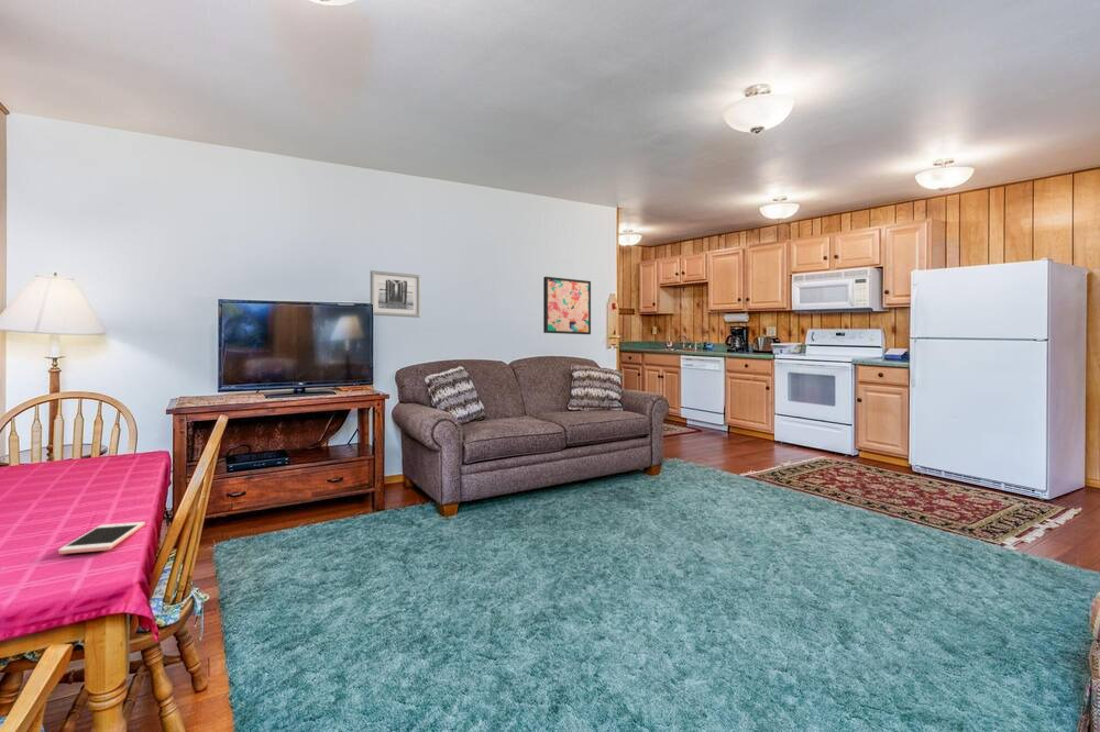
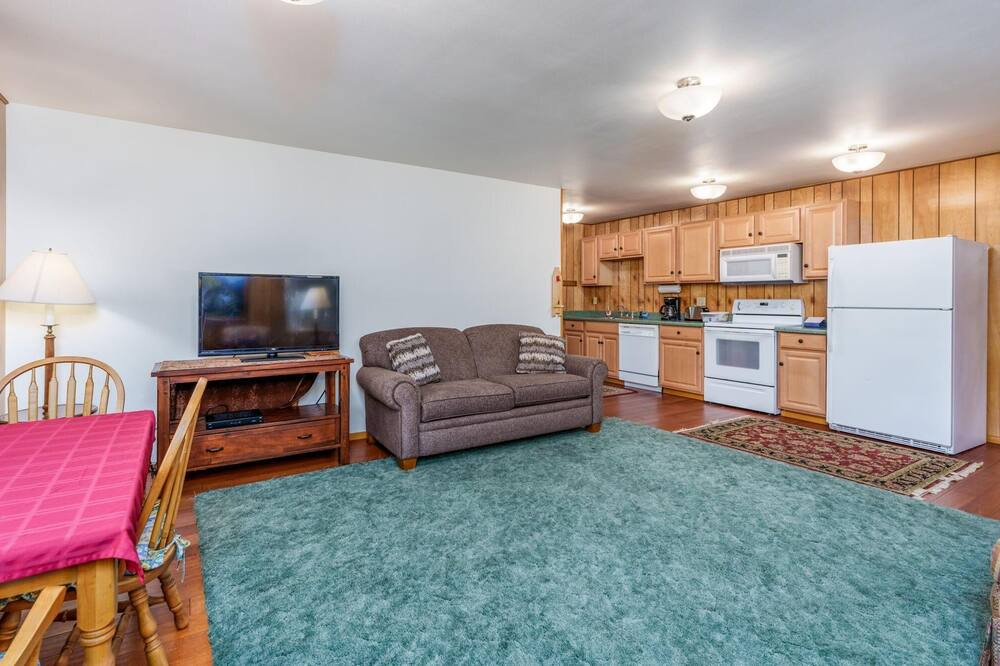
- wall art (568, 306)
- cell phone (105, 536)
- wall art (396, 295)
